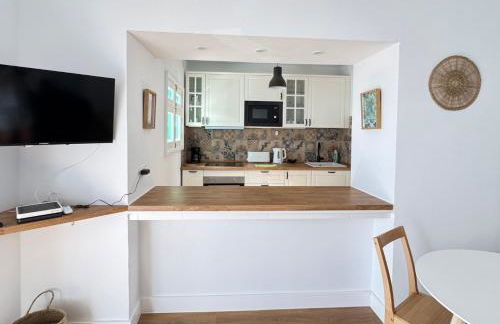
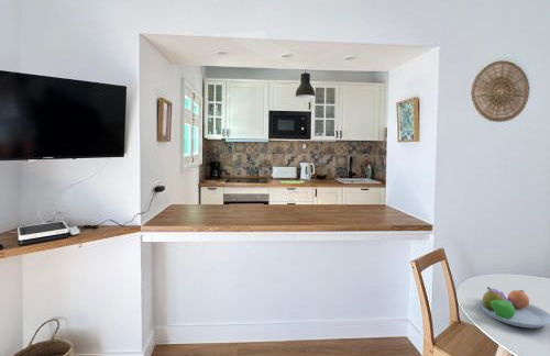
+ fruit bowl (512, 303)
